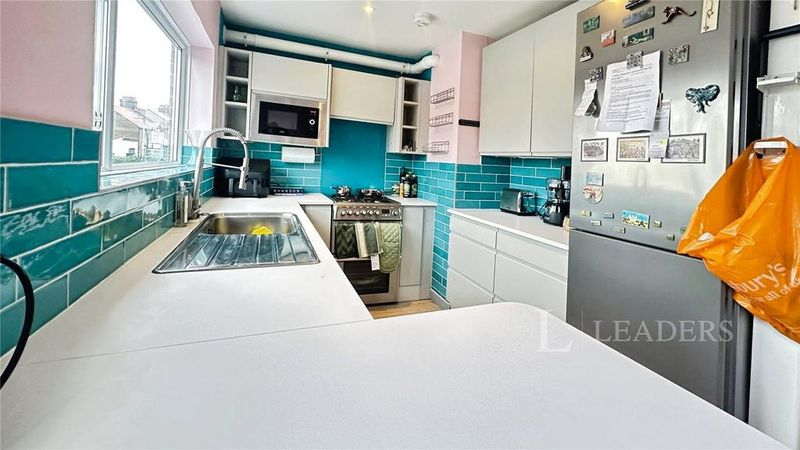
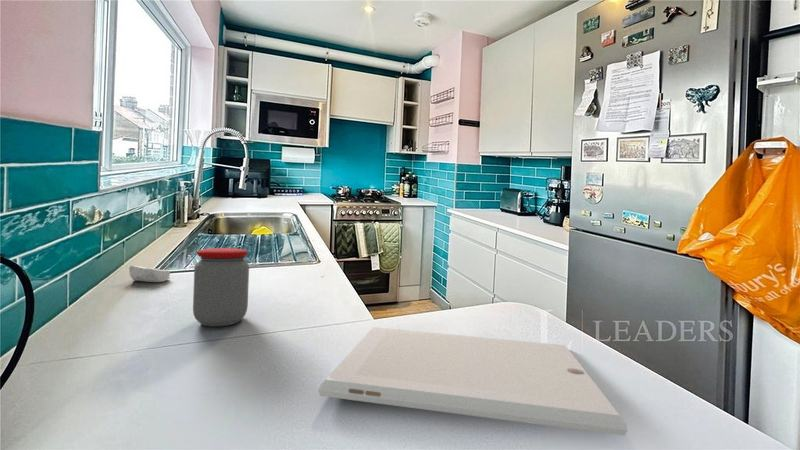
+ jar (221, 285)
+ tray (463, 365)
+ soap bar (149, 272)
